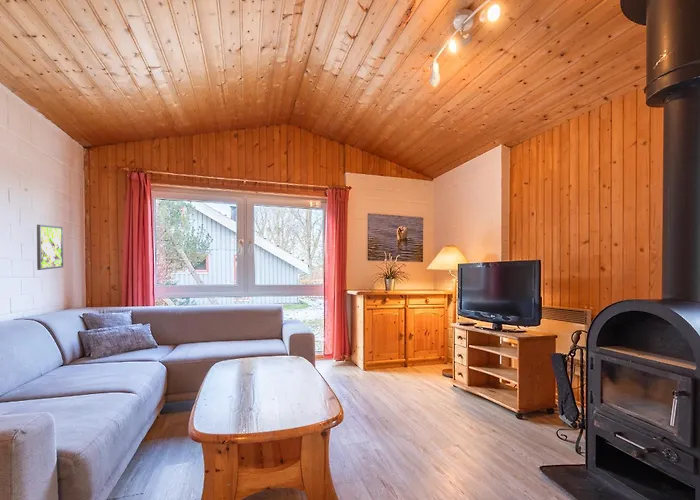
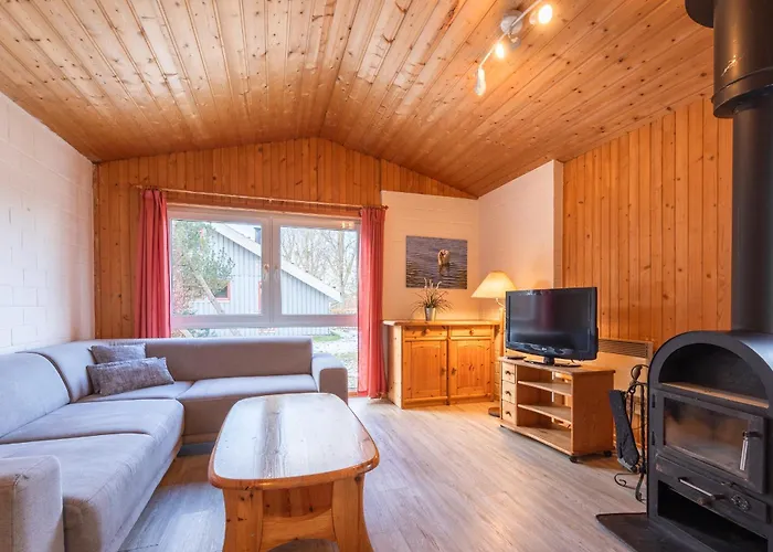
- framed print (50, 247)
